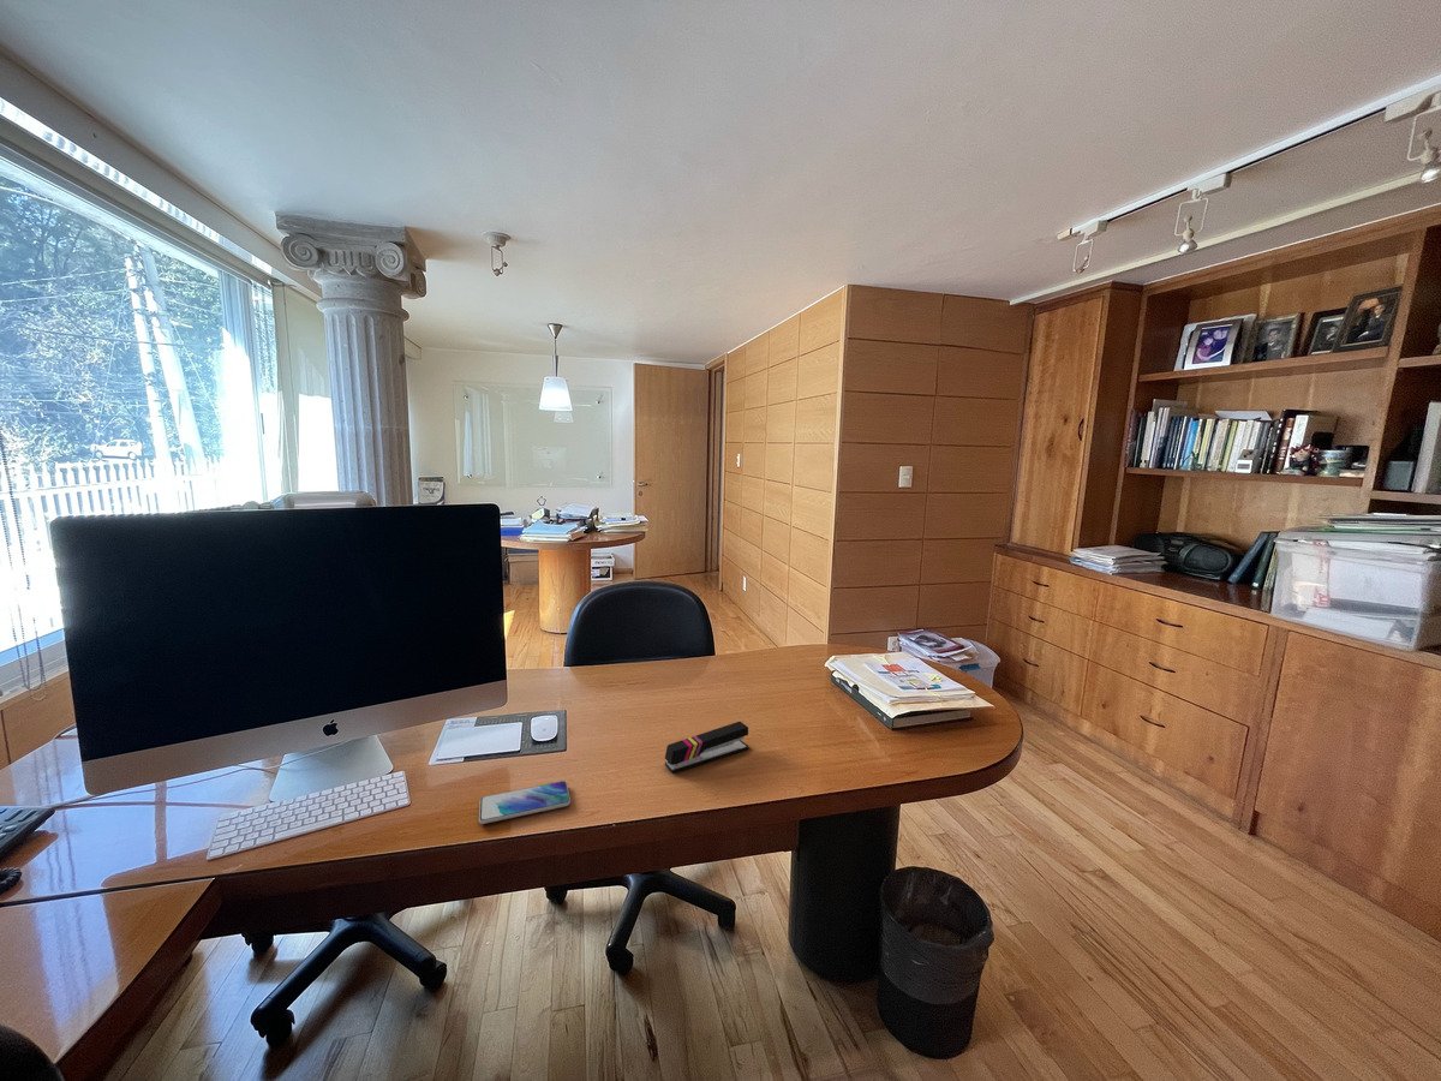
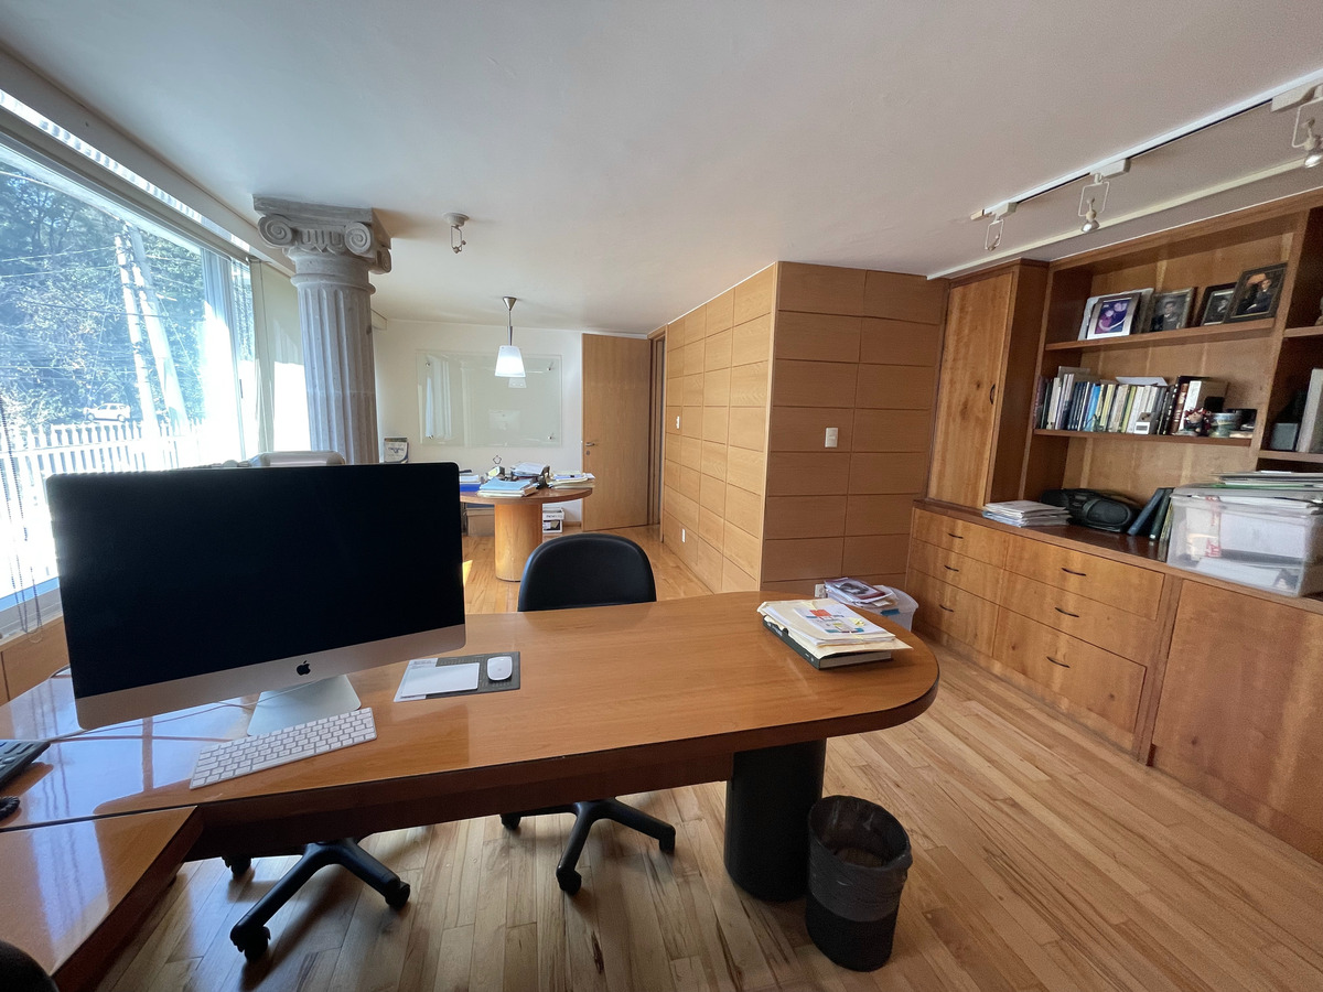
- stapler (707, 745)
- smartphone (525, 801)
